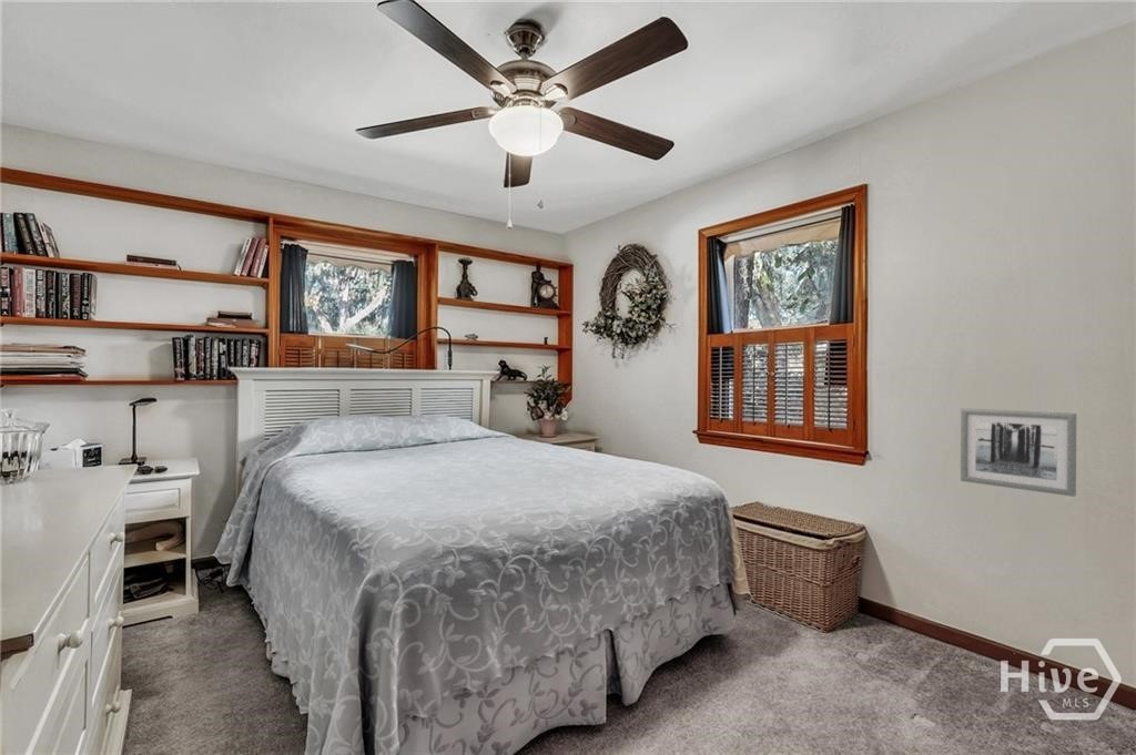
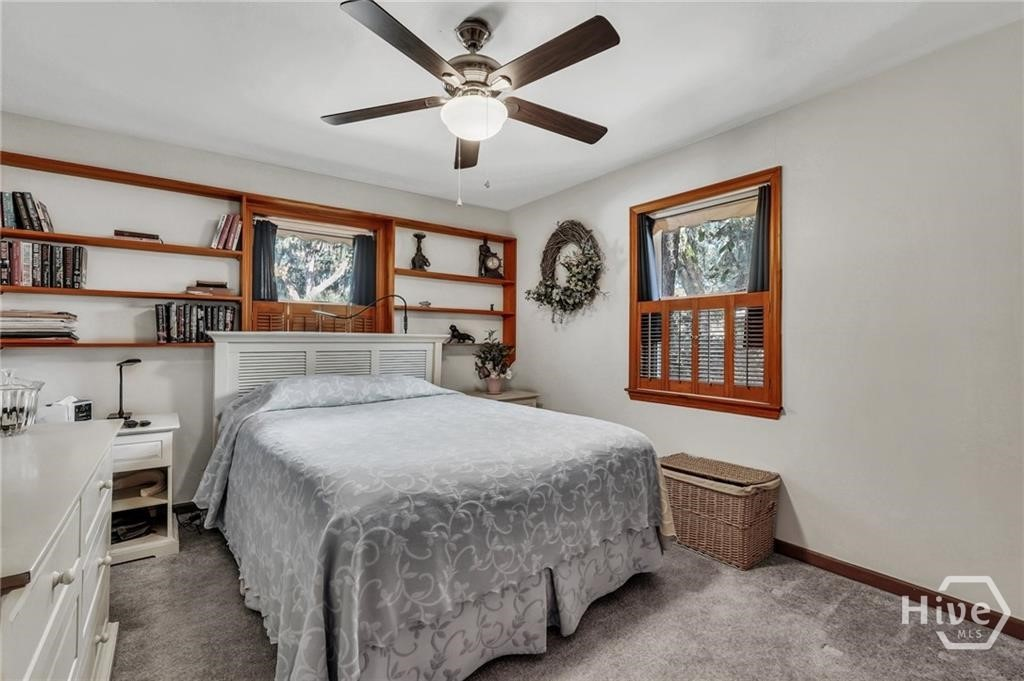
- wall art (1014, 449)
